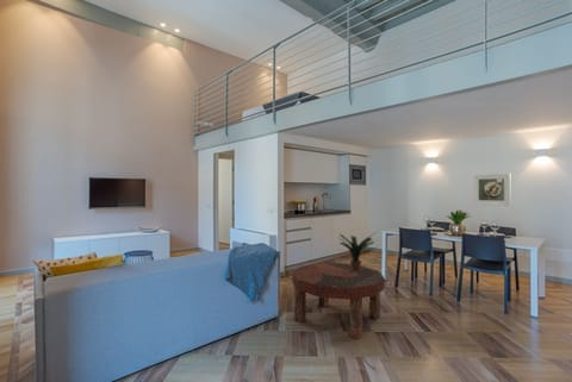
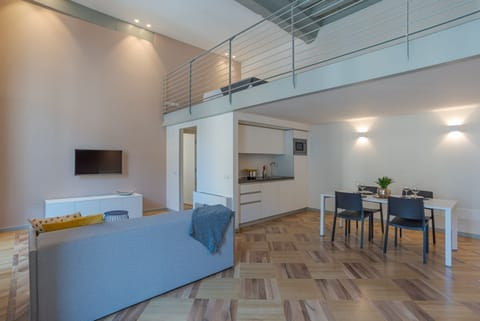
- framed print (491, 189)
- coffee table (336, 295)
- potted plant (356, 250)
